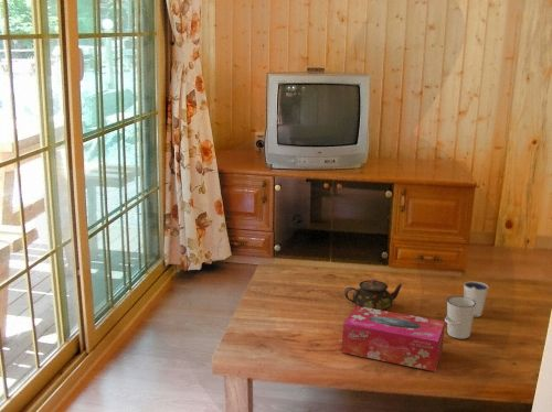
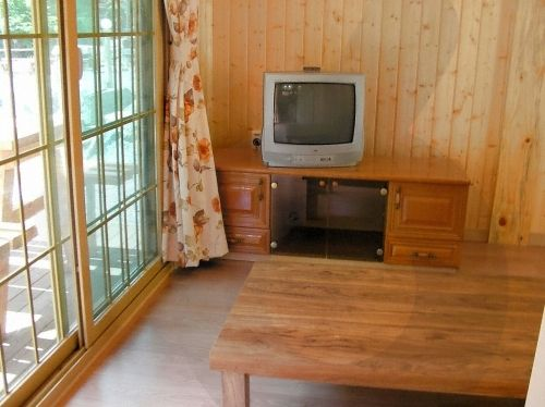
- cup (458, 318)
- dixie cup (474, 300)
- tissue box (393, 336)
- teapot (373, 293)
